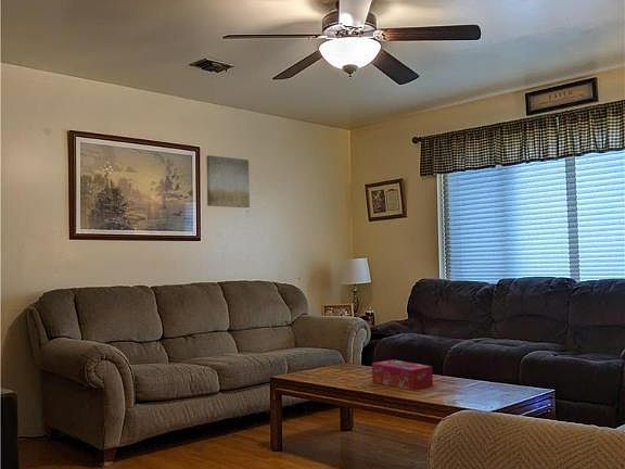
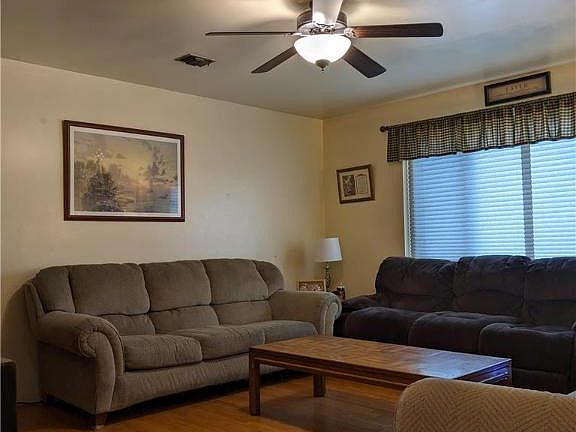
- tissue box (401, 373)
- wall art (228, 181)
